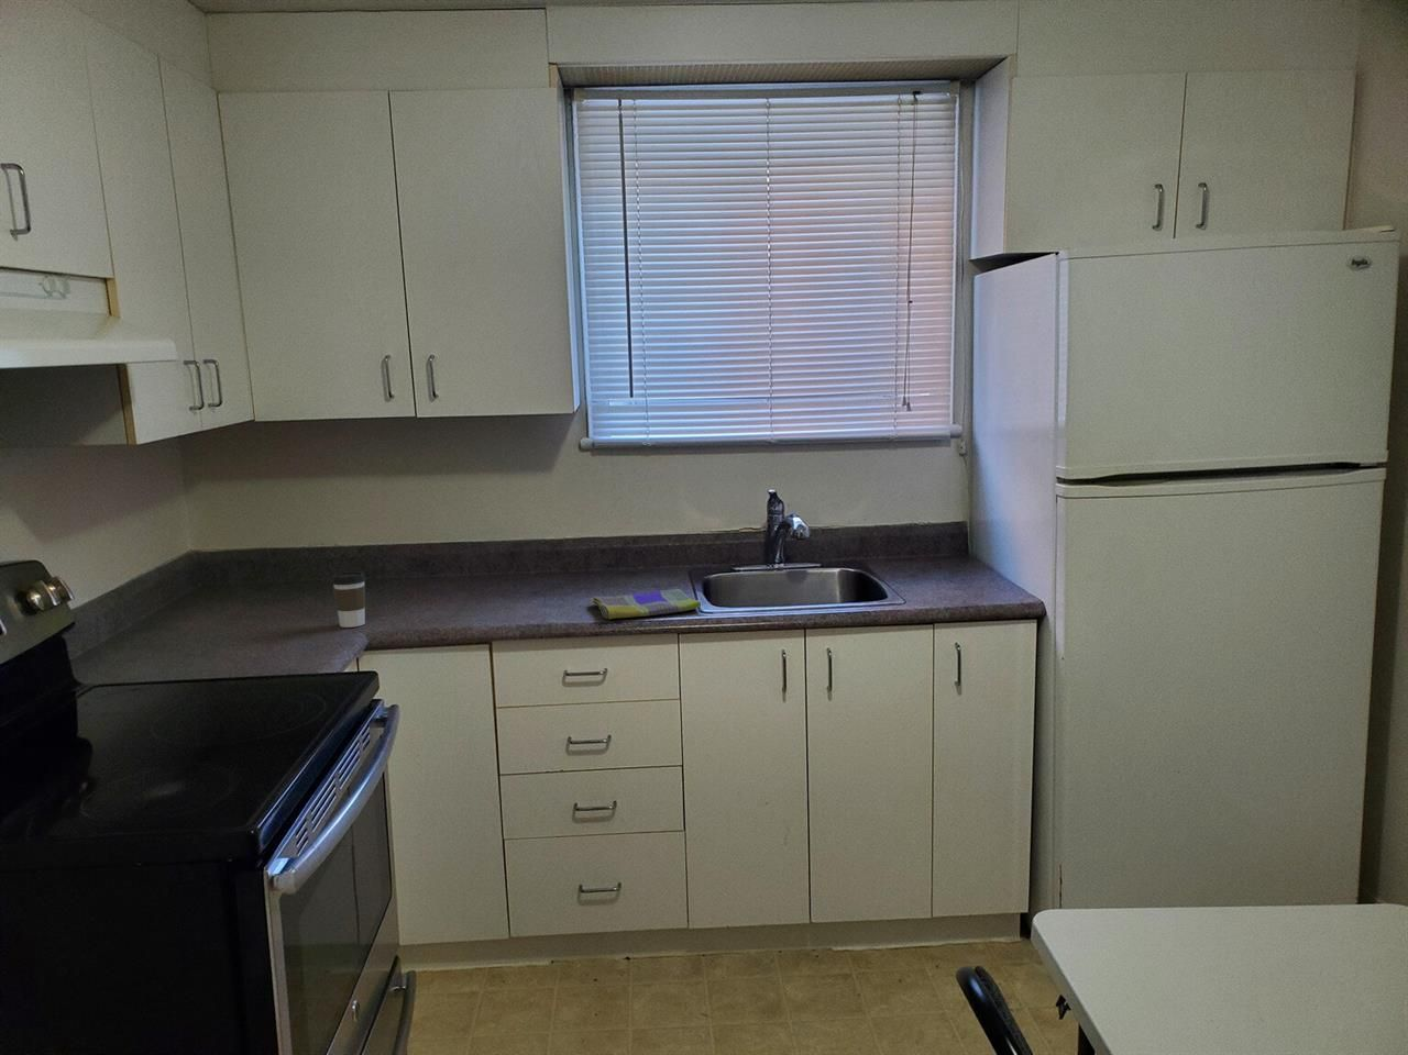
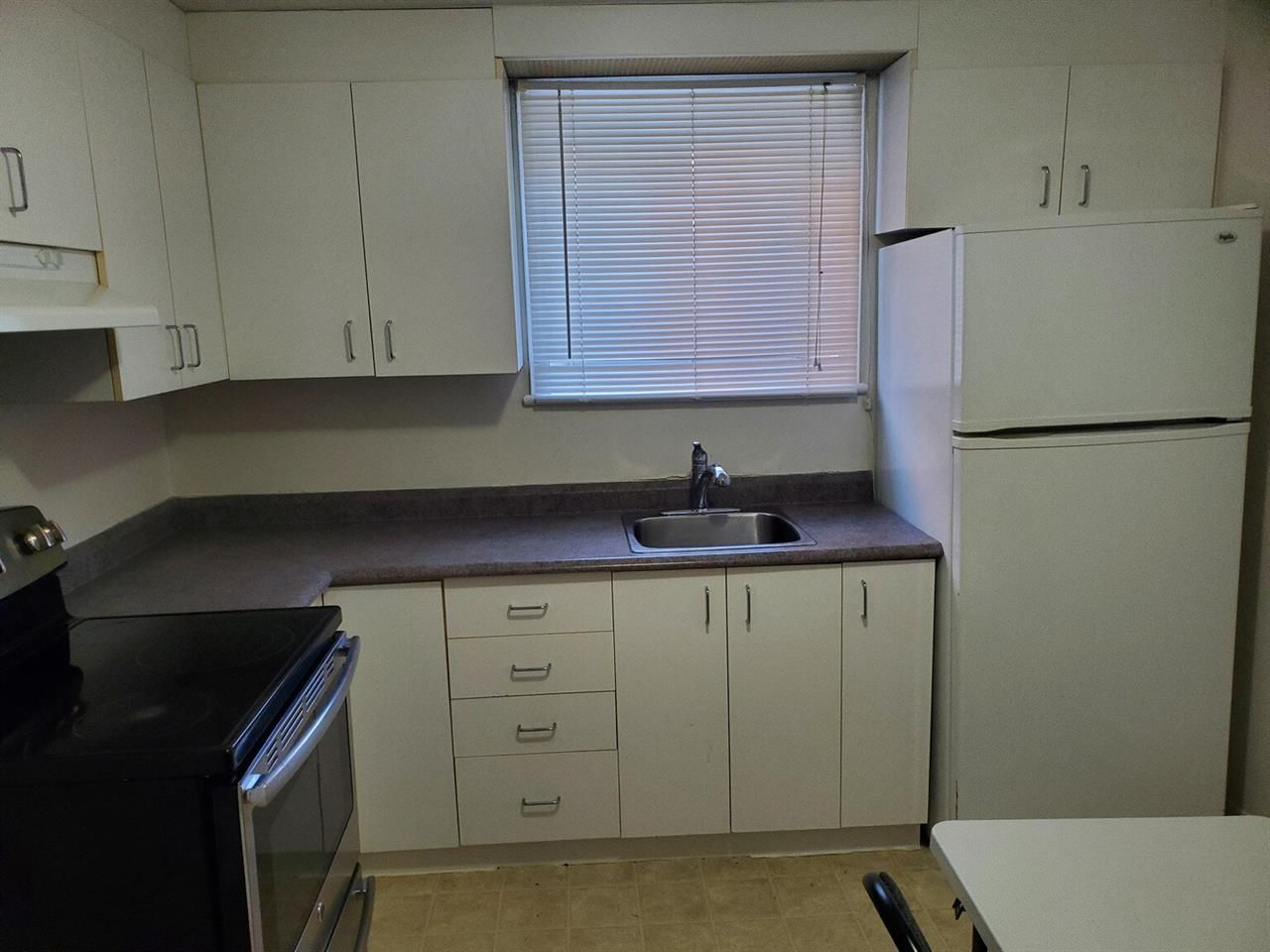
- dish towel (644, 602)
- coffee cup (350, 598)
